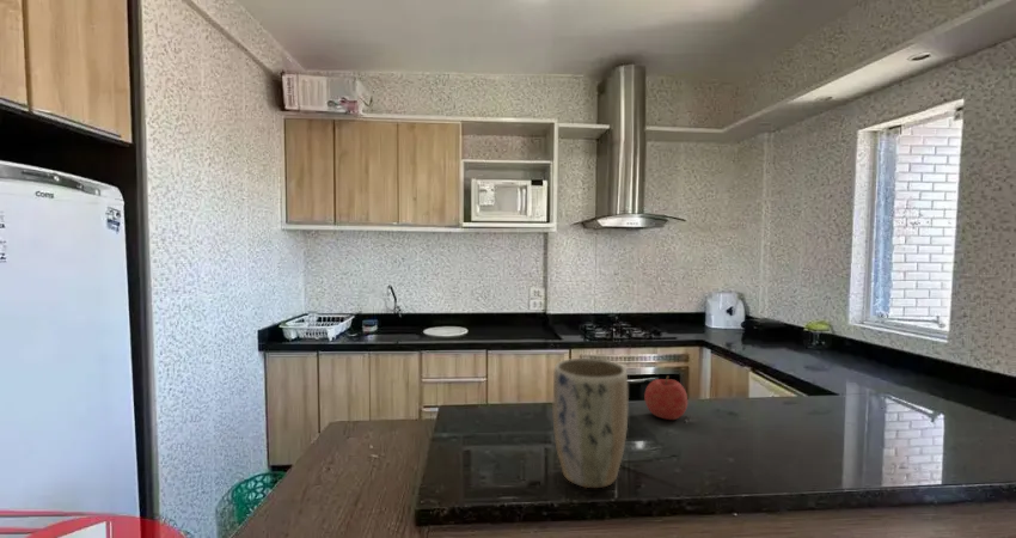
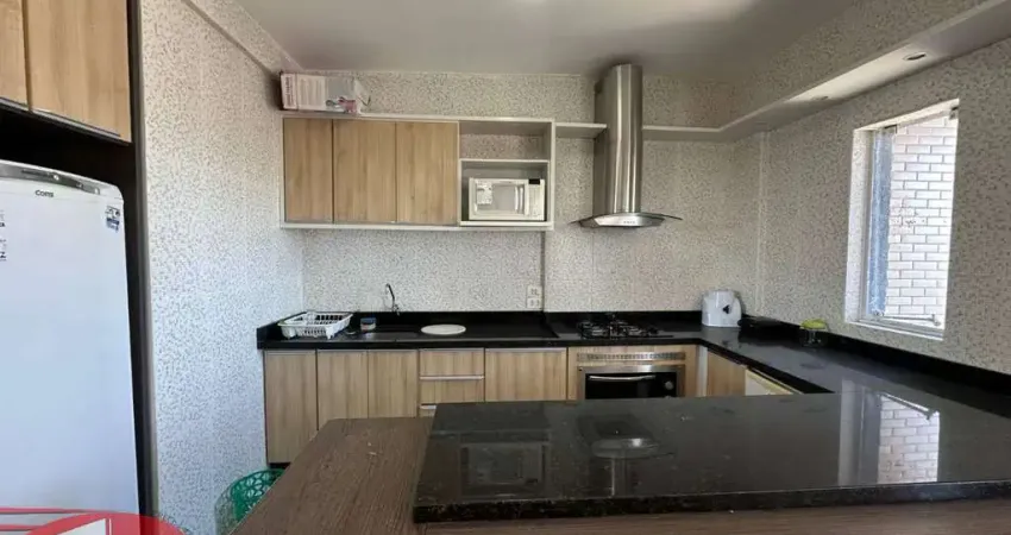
- plant pot (589, 421)
- fruit (666, 395)
